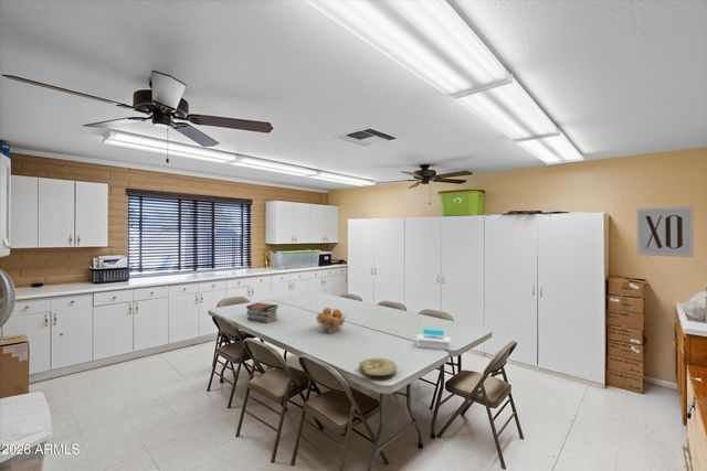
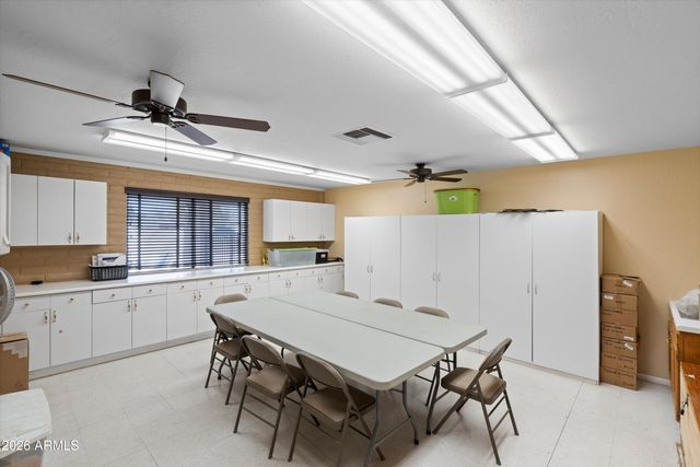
- wall art (663, 232)
- fruit basket (330, 319)
- plate (378, 368)
- book stack (262, 312)
- tissue box (433, 338)
